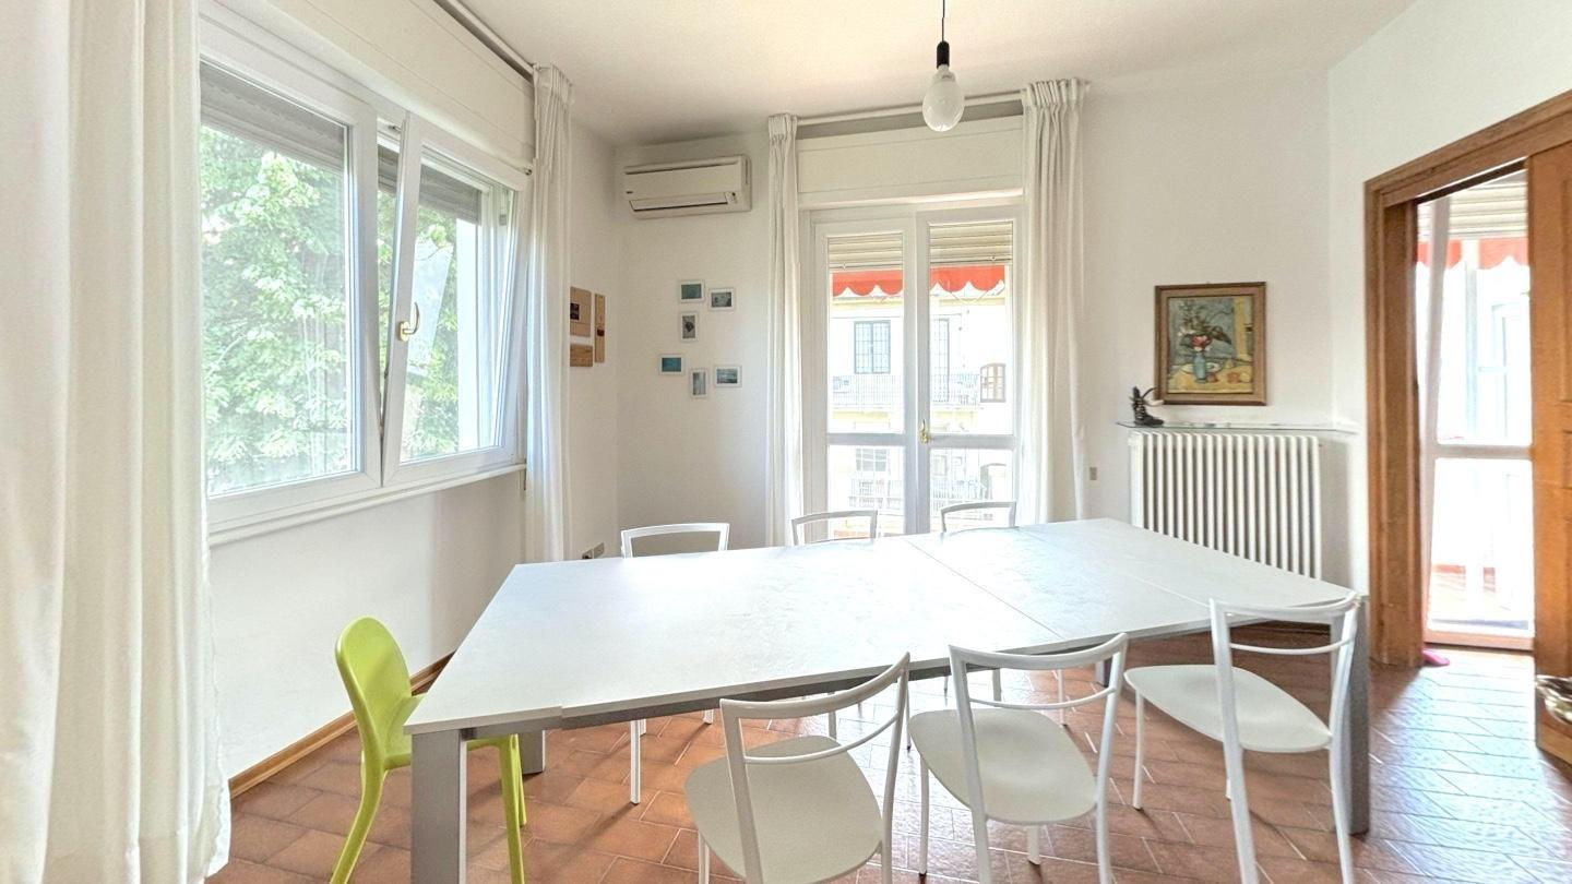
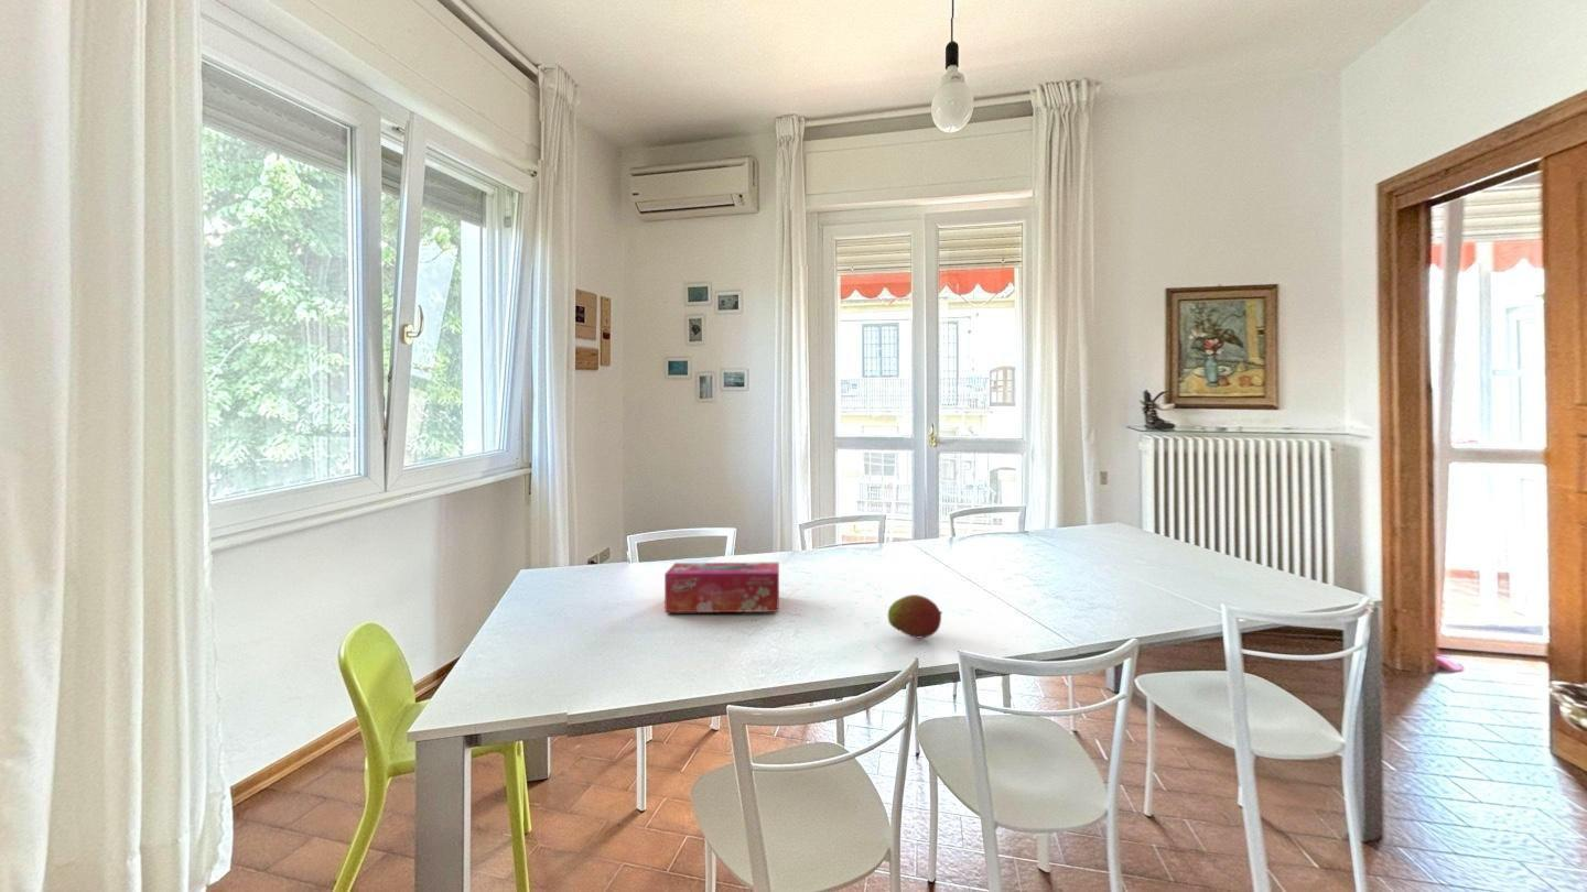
+ fruit (916, 617)
+ tissue box (724, 586)
